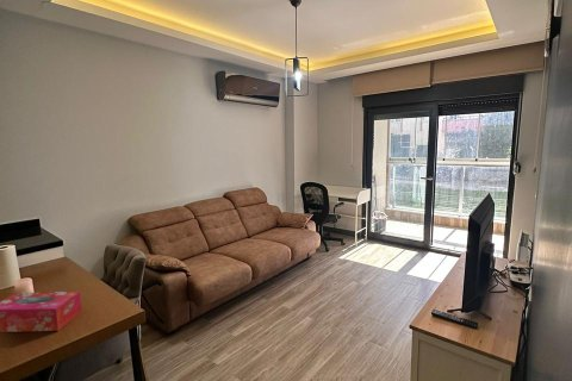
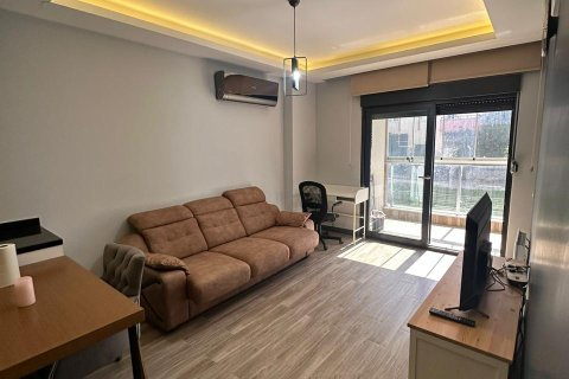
- tissue box (36, 311)
